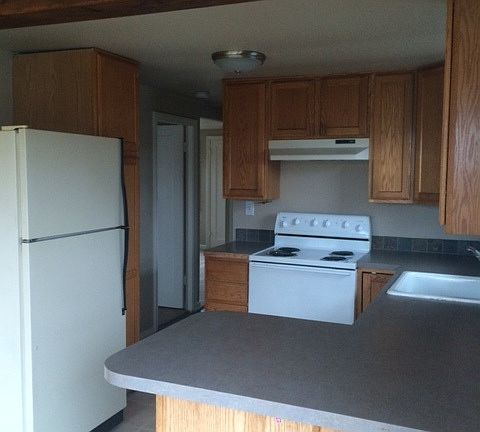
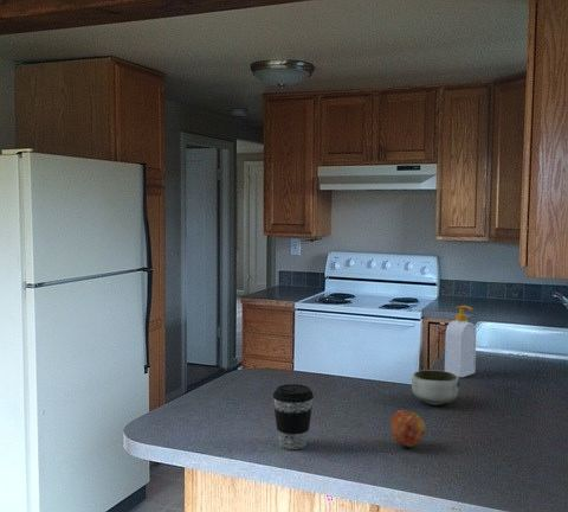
+ bowl (434, 388)
+ soap bottle (462, 339)
+ apple (407, 428)
+ coffee cup (292, 416)
